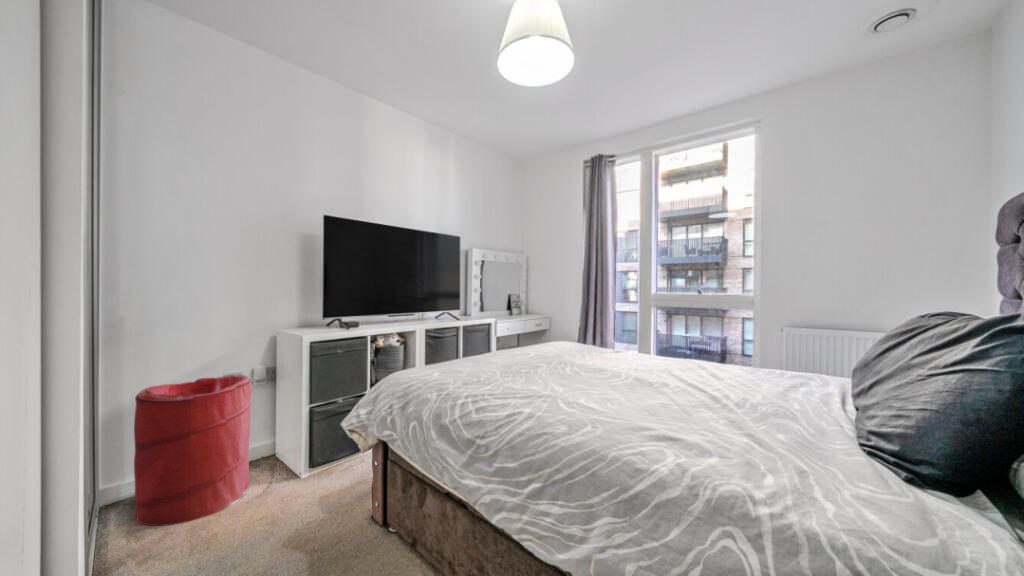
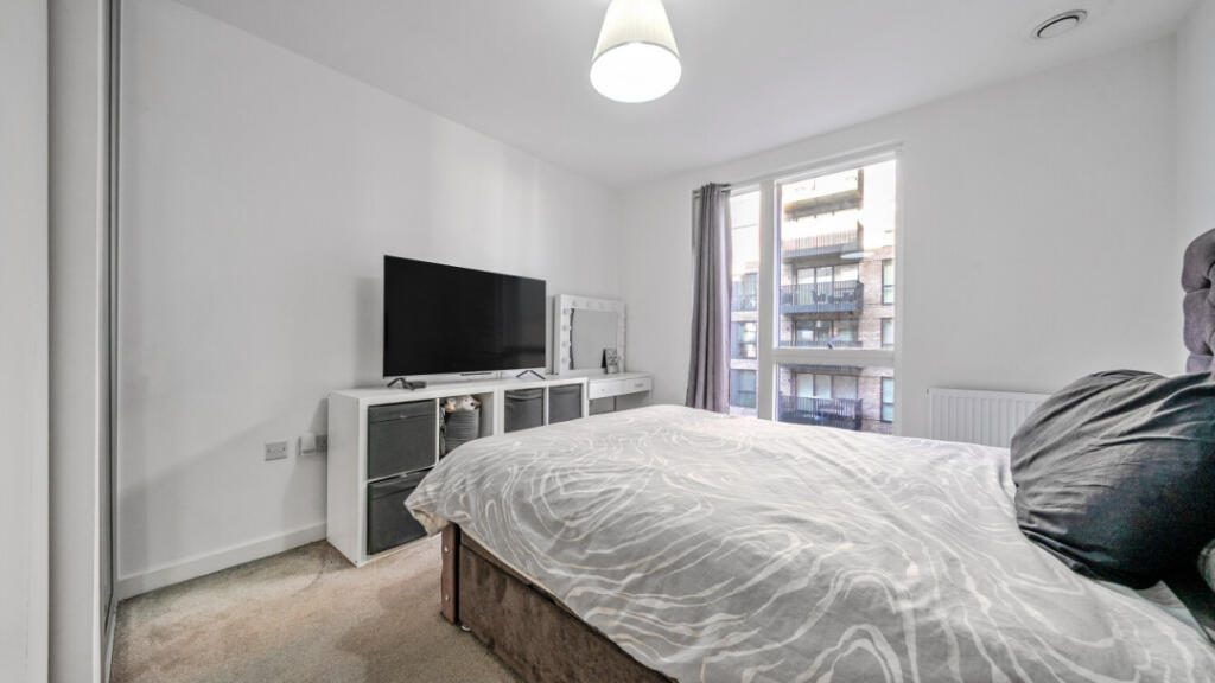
- laundry hamper (197, 439)
